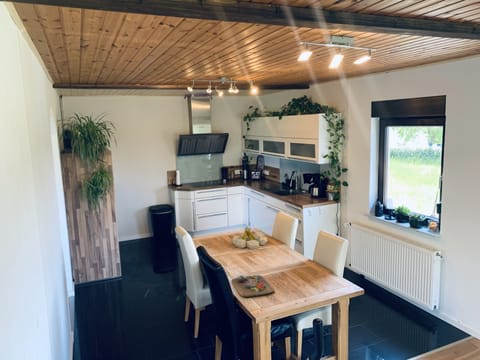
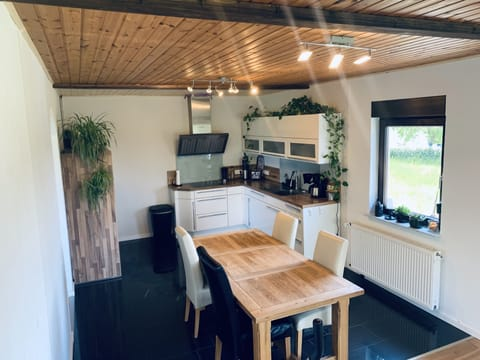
- food platter (253, 282)
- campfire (249, 236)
